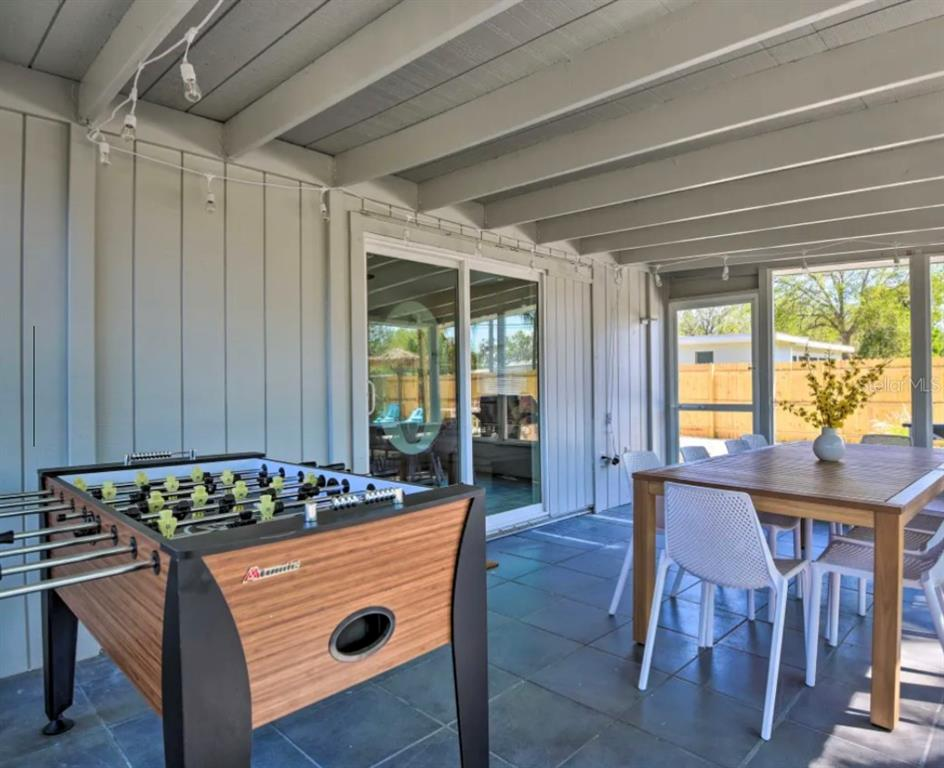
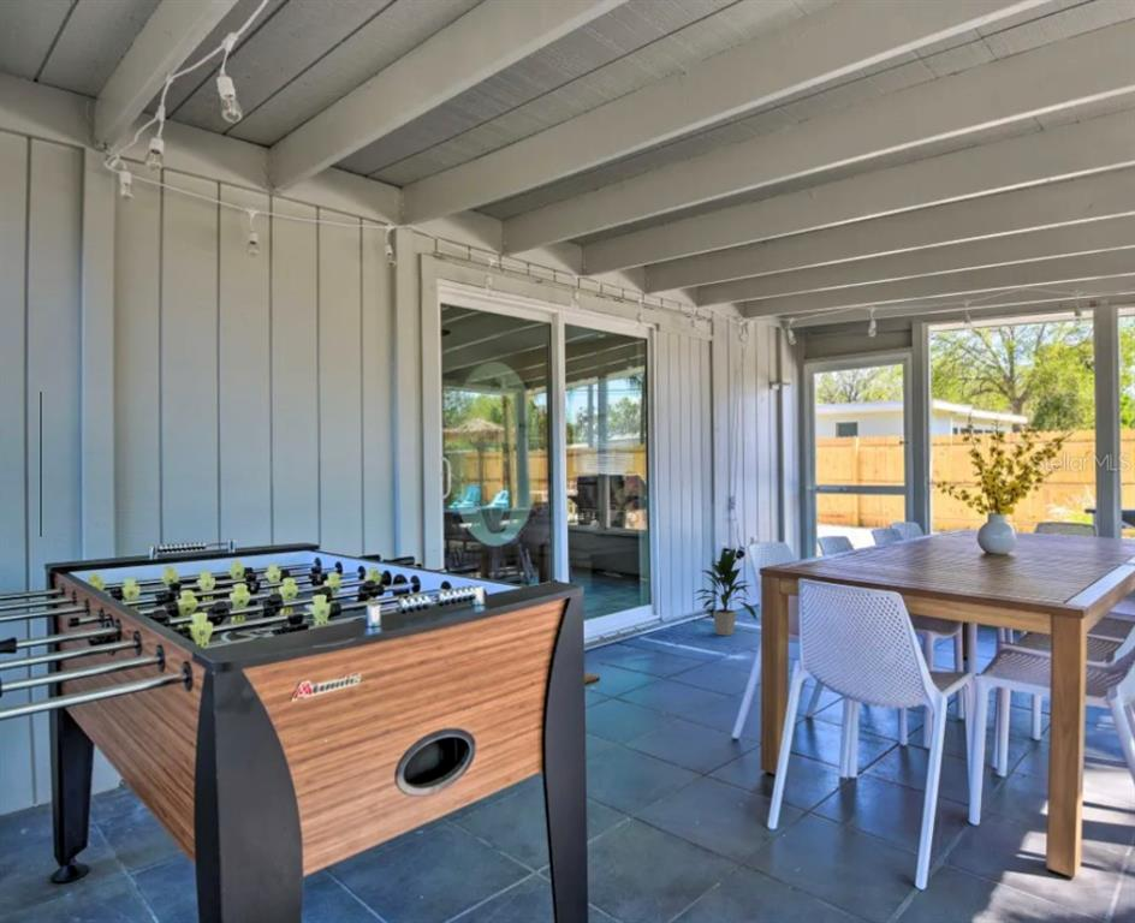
+ indoor plant (725, 591)
